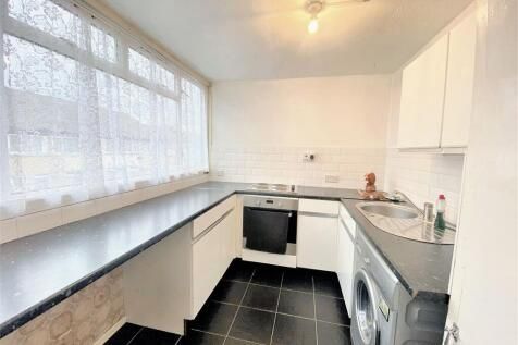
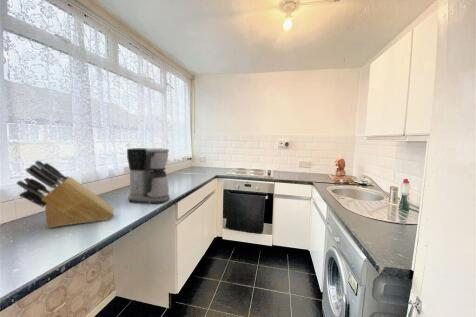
+ coffee maker (147, 174)
+ knife block (71, 191)
